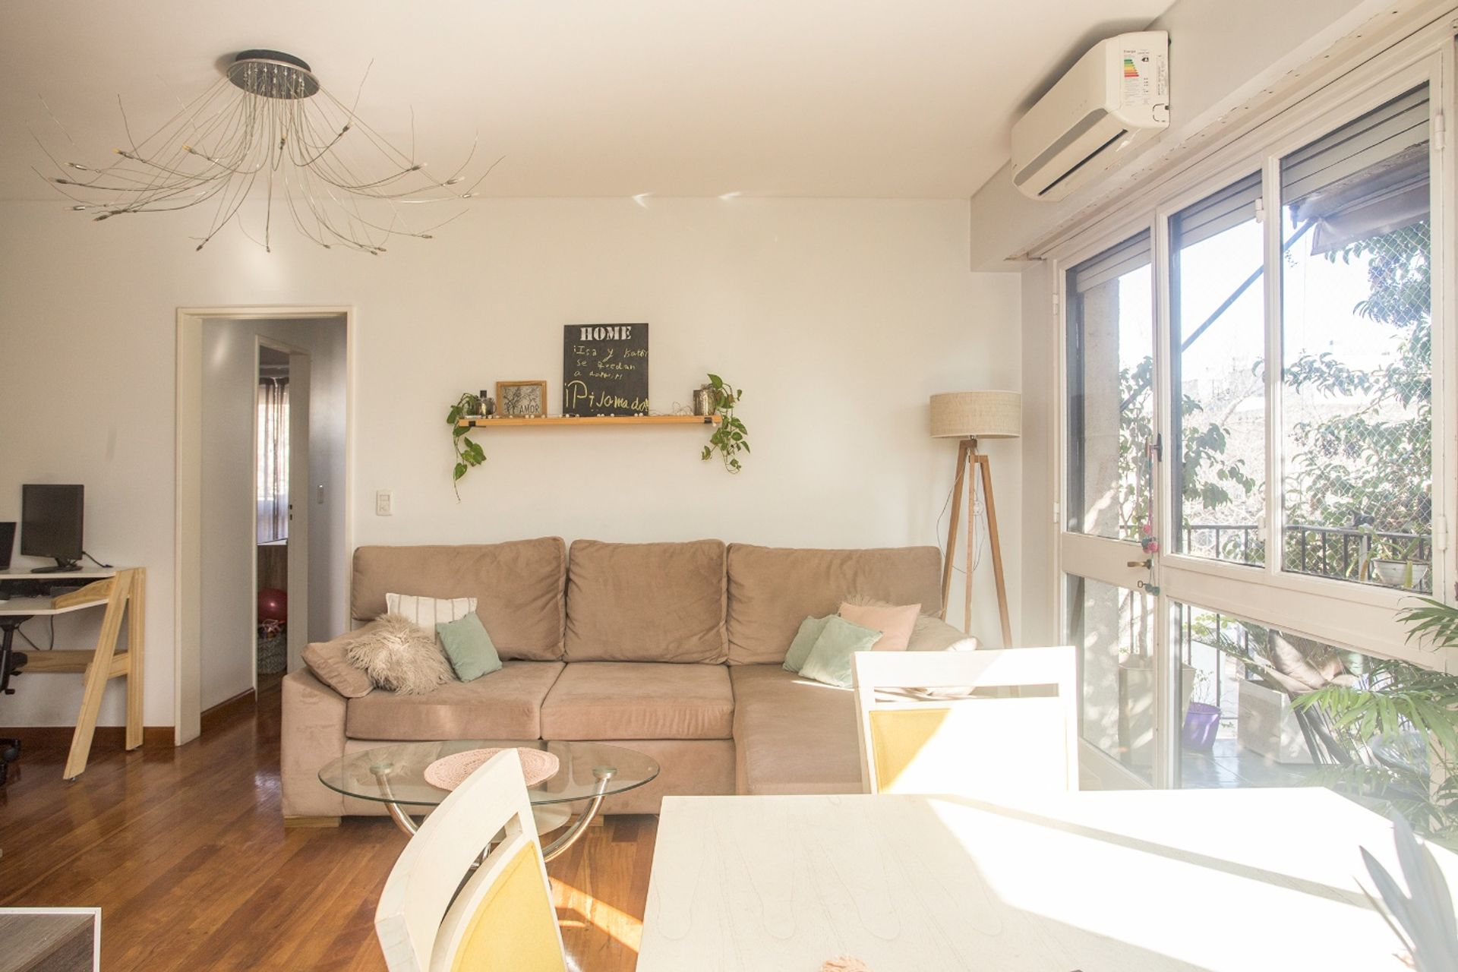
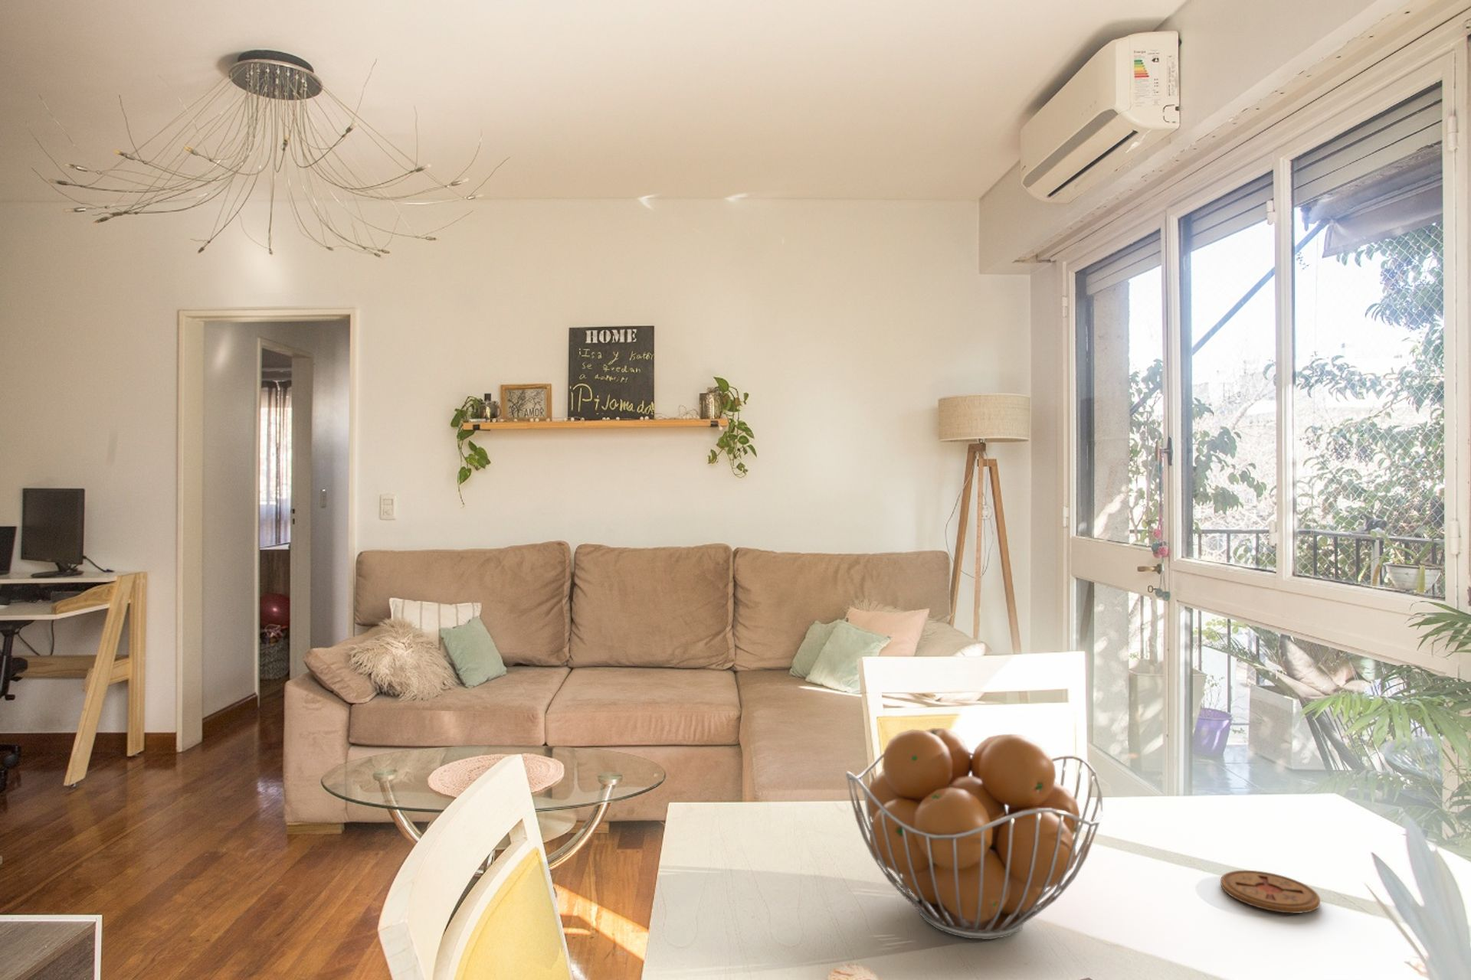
+ fruit basket (971, 821)
+ coaster (1269, 890)
